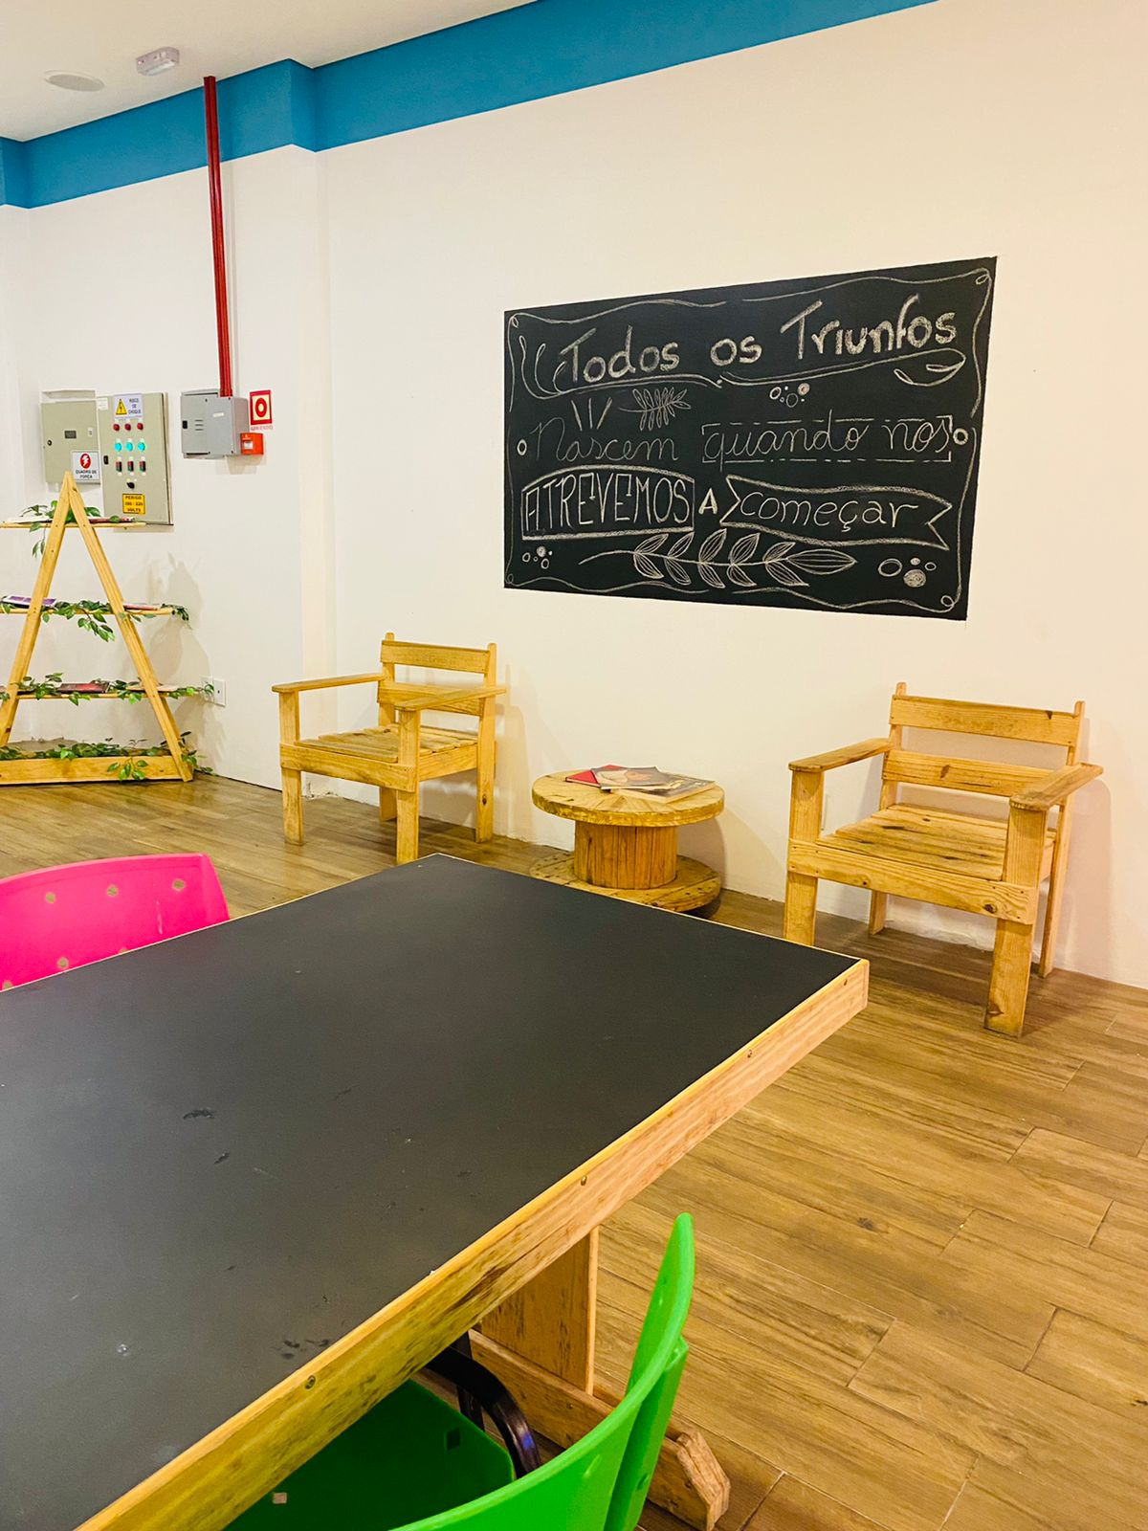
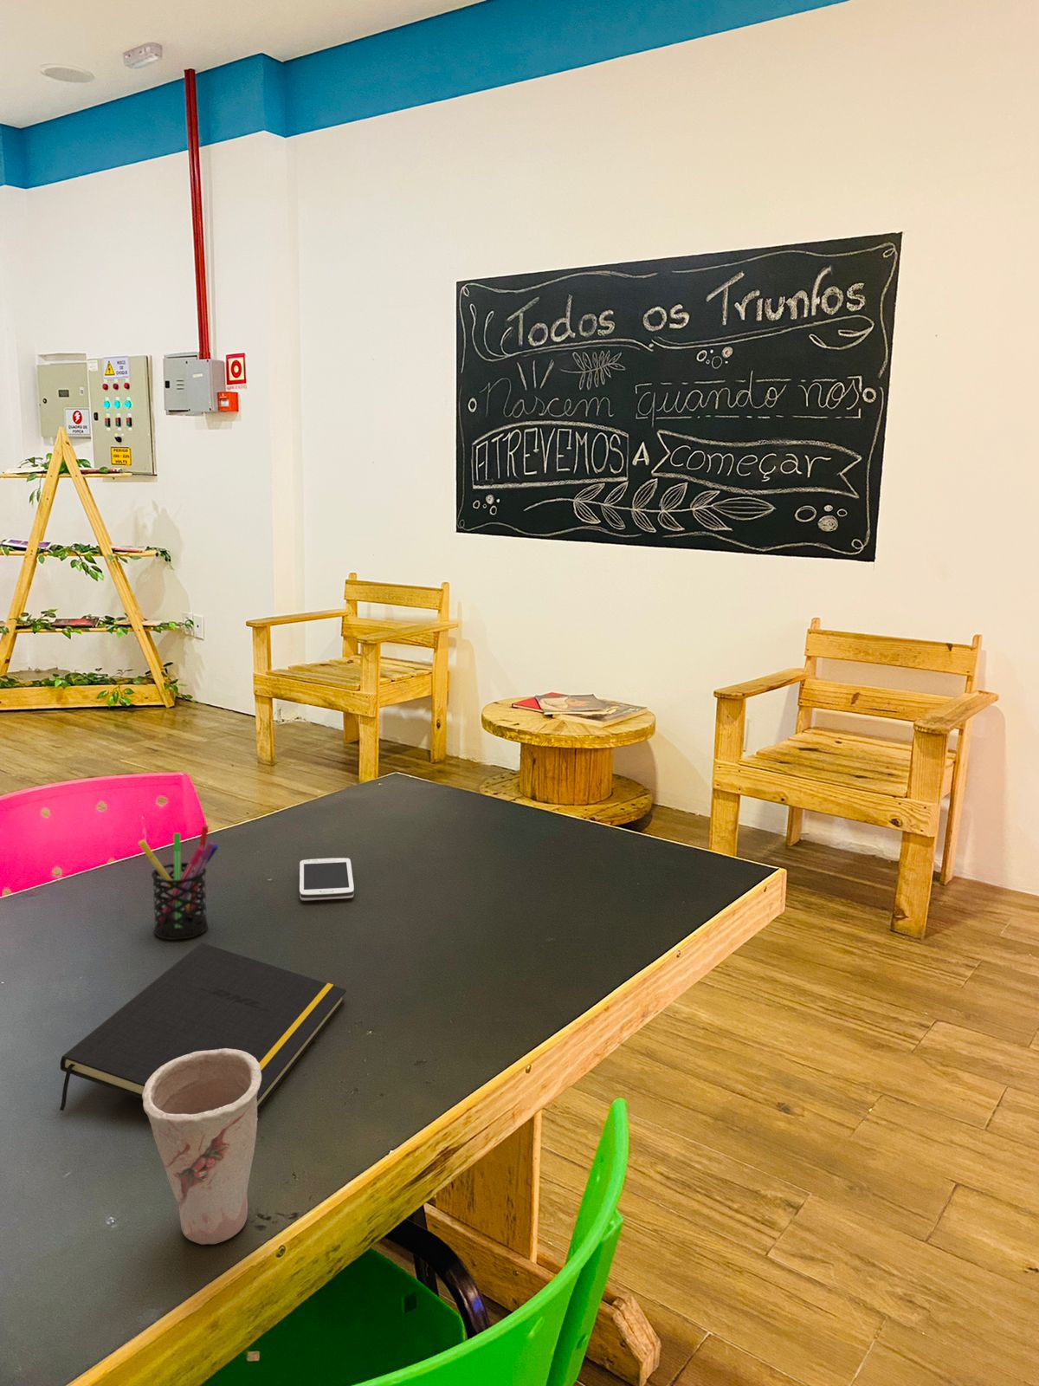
+ cup (205, 1155)
+ smartphone (325, 879)
+ pen holder (182, 876)
+ notepad (217, 1026)
